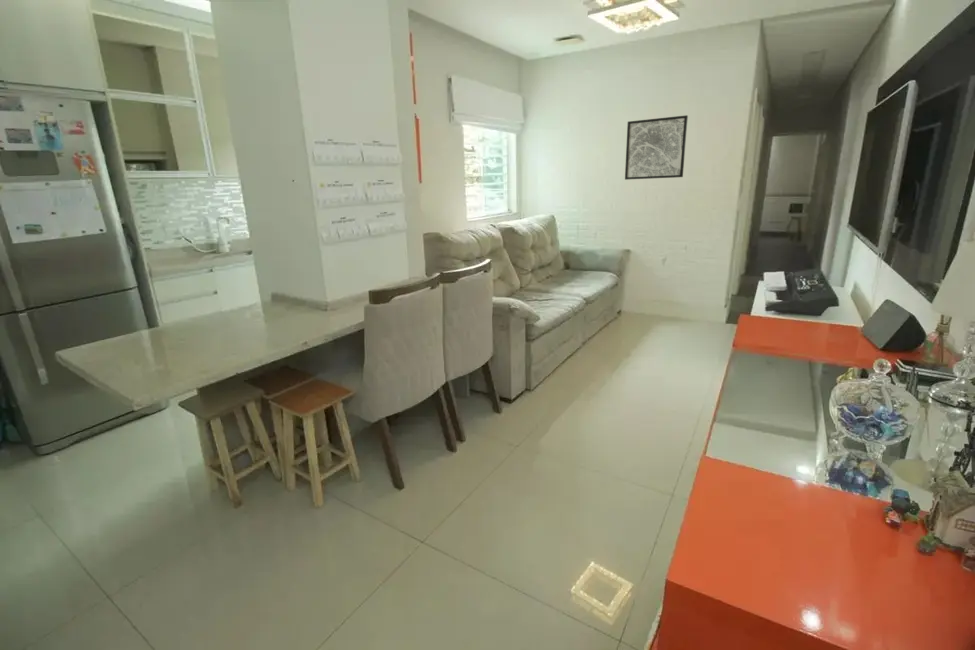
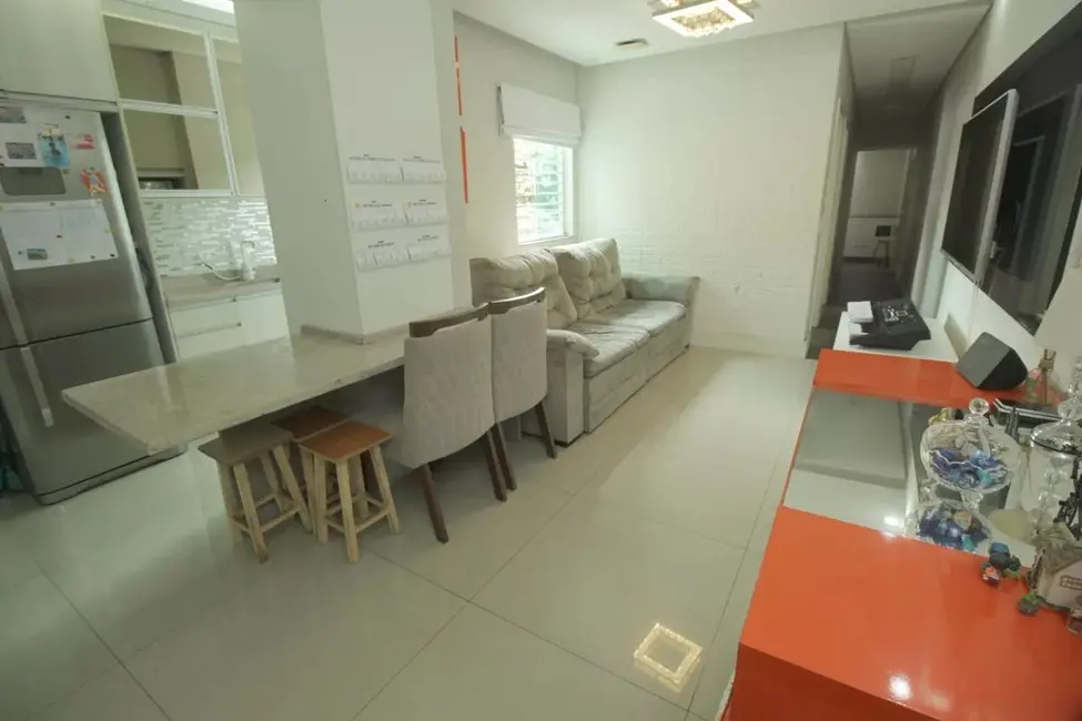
- wall art (654, 149)
